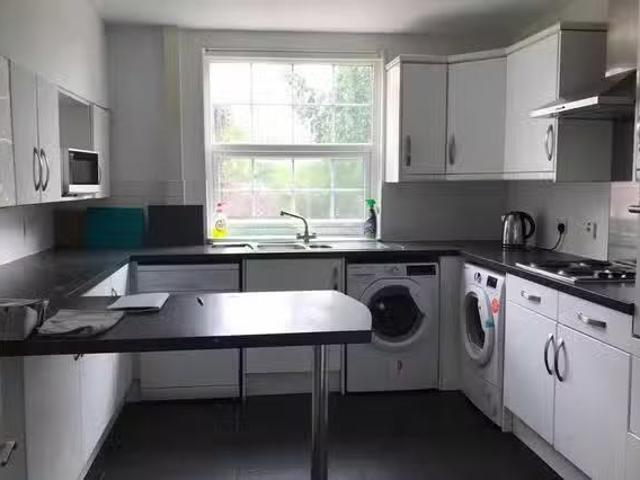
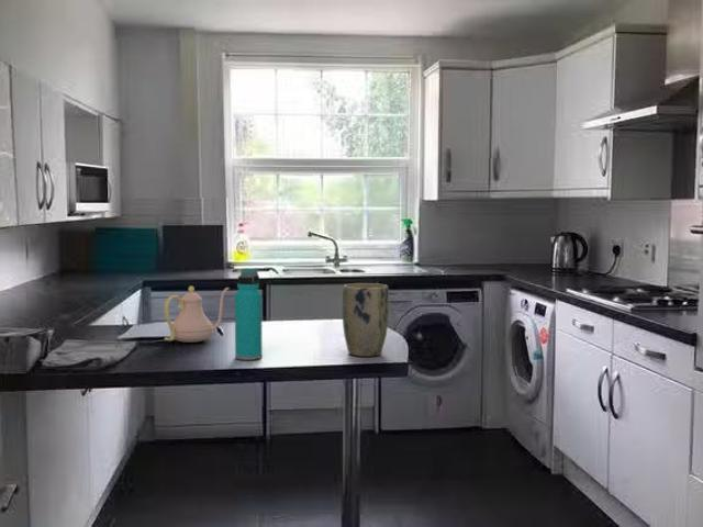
+ teapot (199, 312)
+ water bottle (248, 313)
+ plant pot (365, 318)
